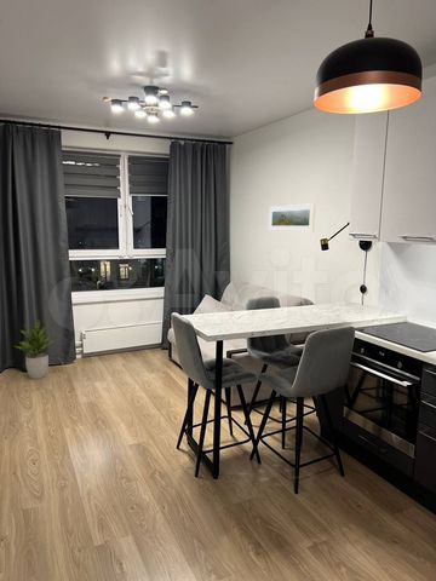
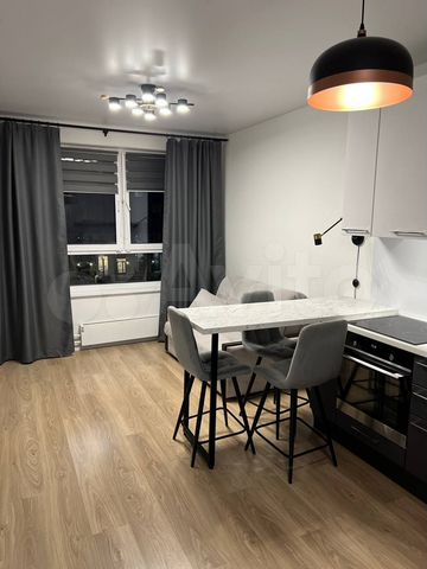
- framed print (289, 218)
- potted plant (35, 349)
